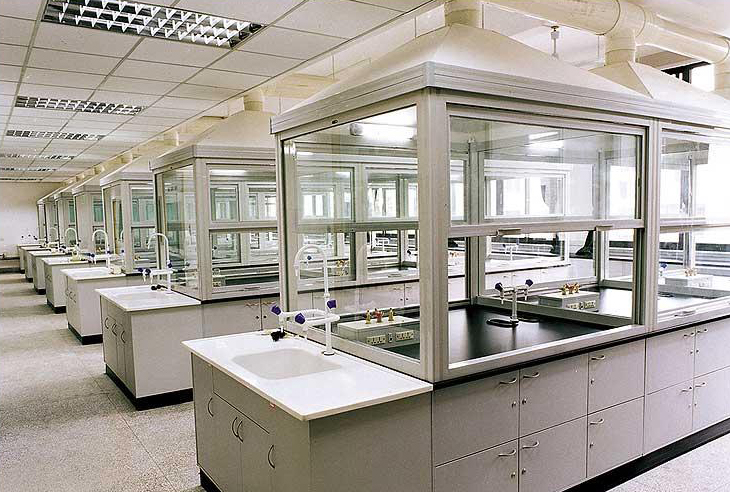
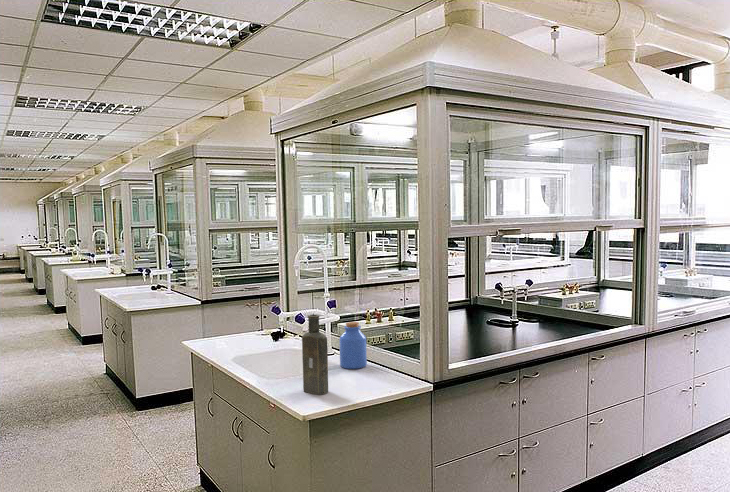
+ jar (352, 344)
+ bottle (316, 353)
